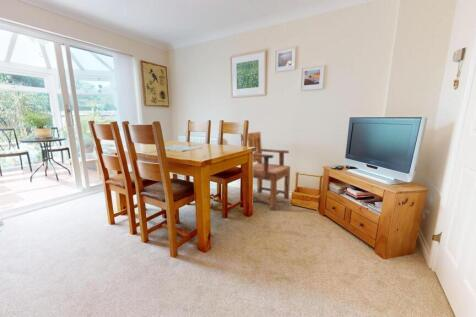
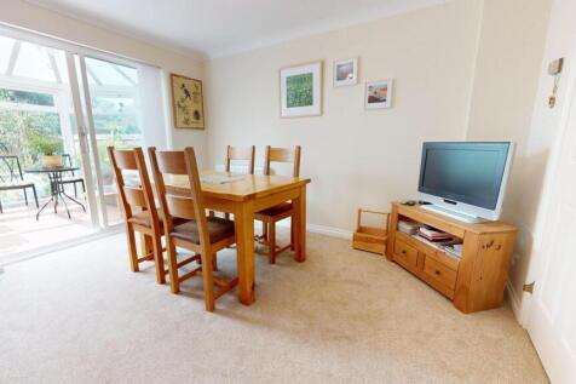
- armchair (265, 167)
